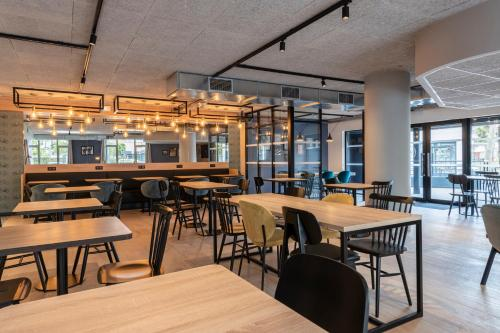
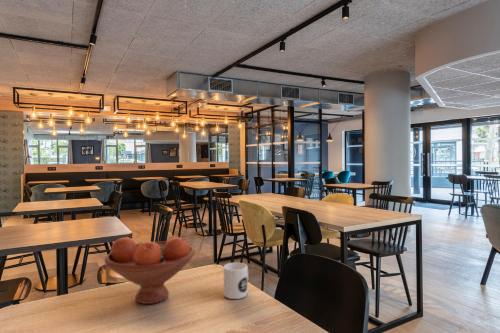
+ fruit bowl (151, 266)
+ mug (238, 278)
